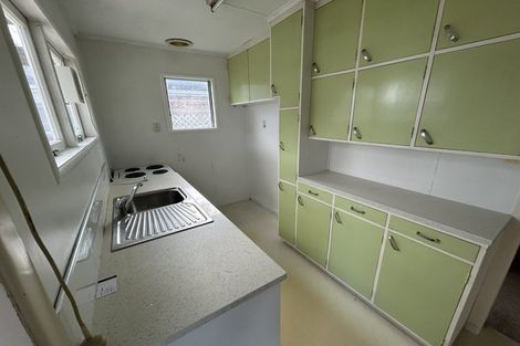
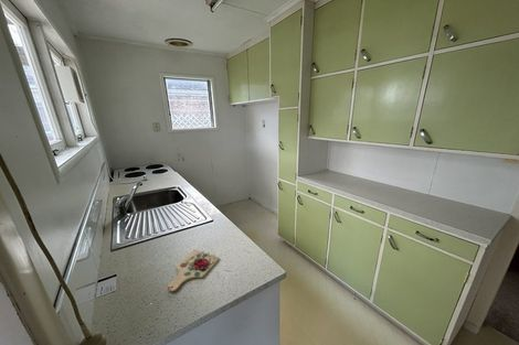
+ cutting board (190, 268)
